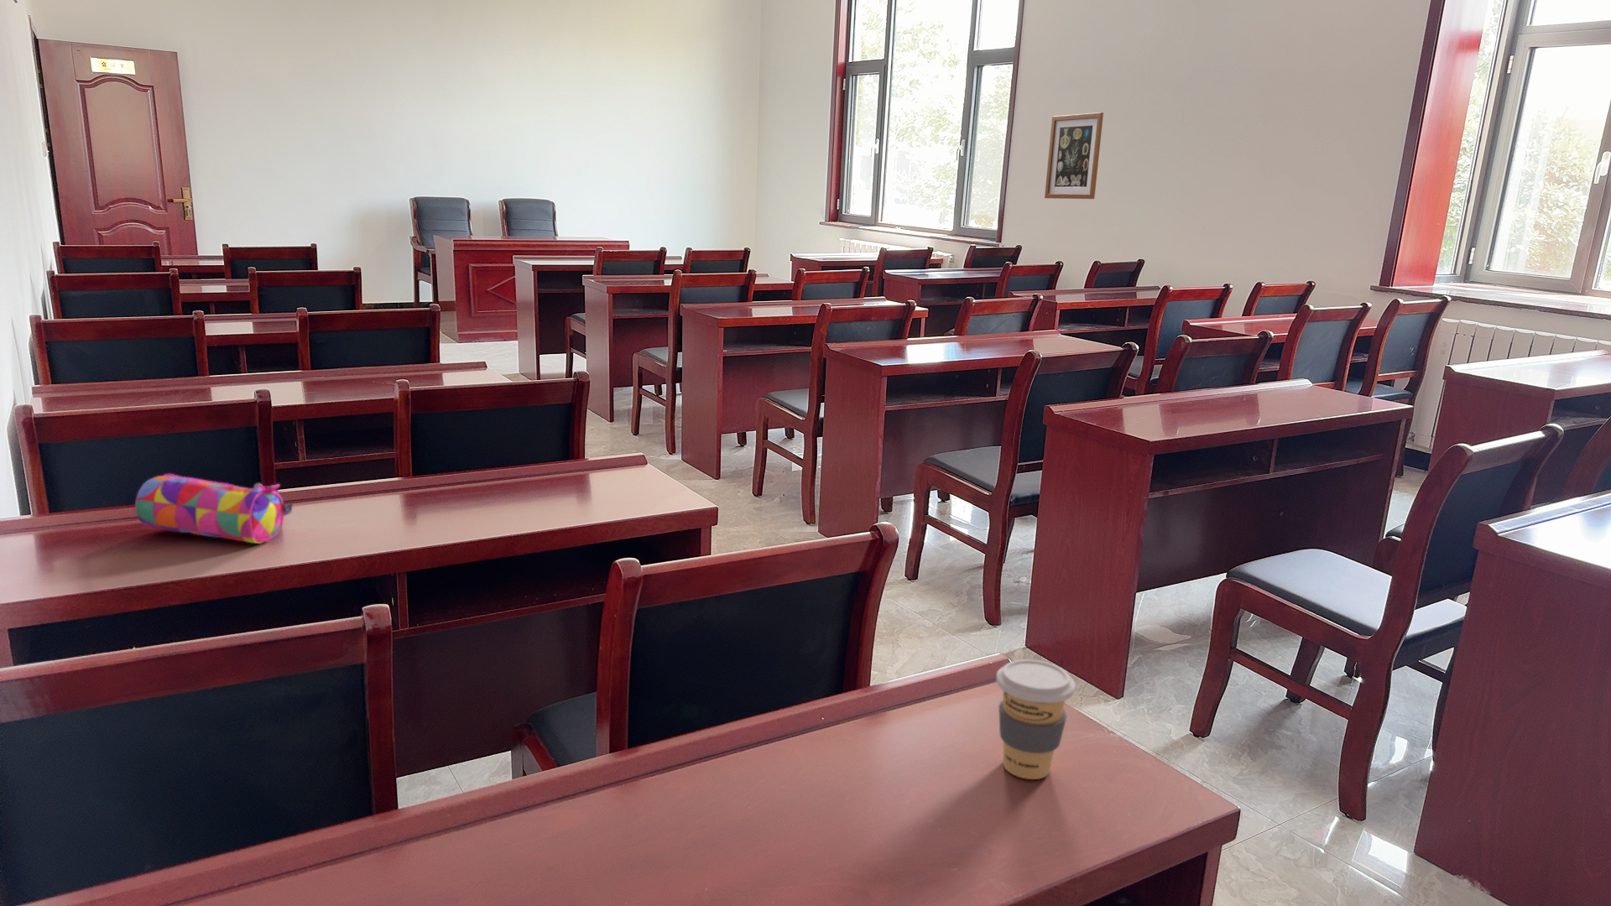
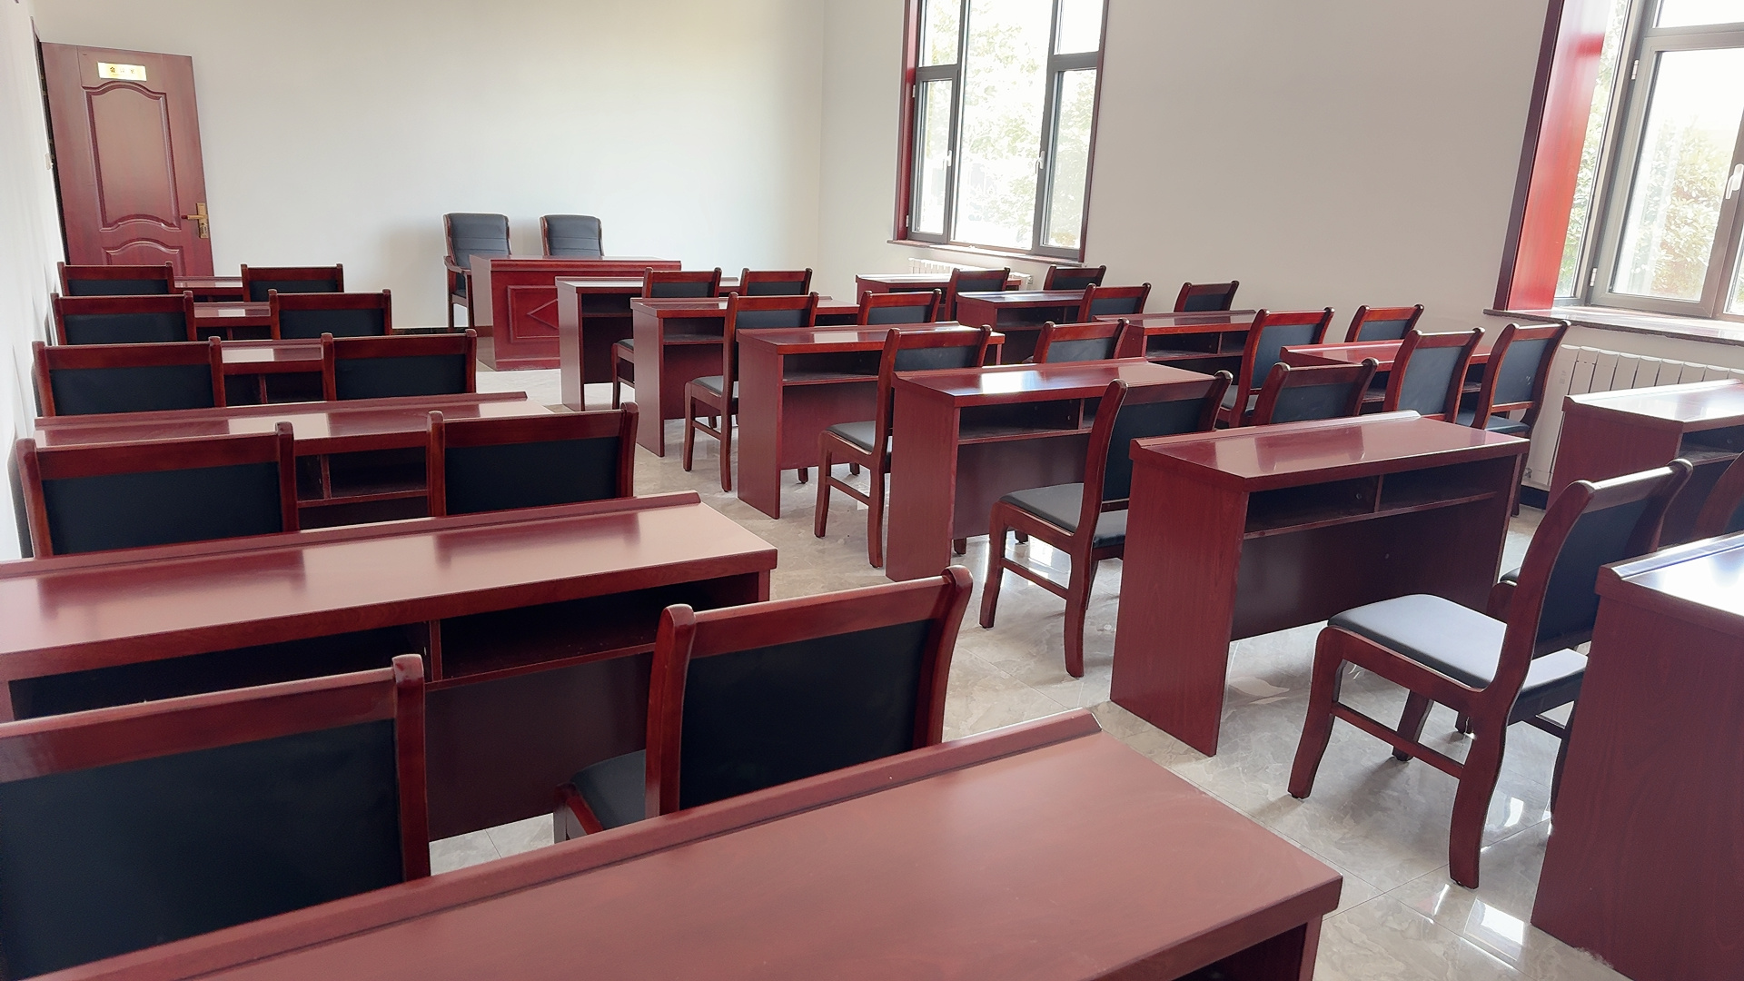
- pencil case (214, 507)
- wall art (1072, 157)
- coffee cup (1031, 720)
